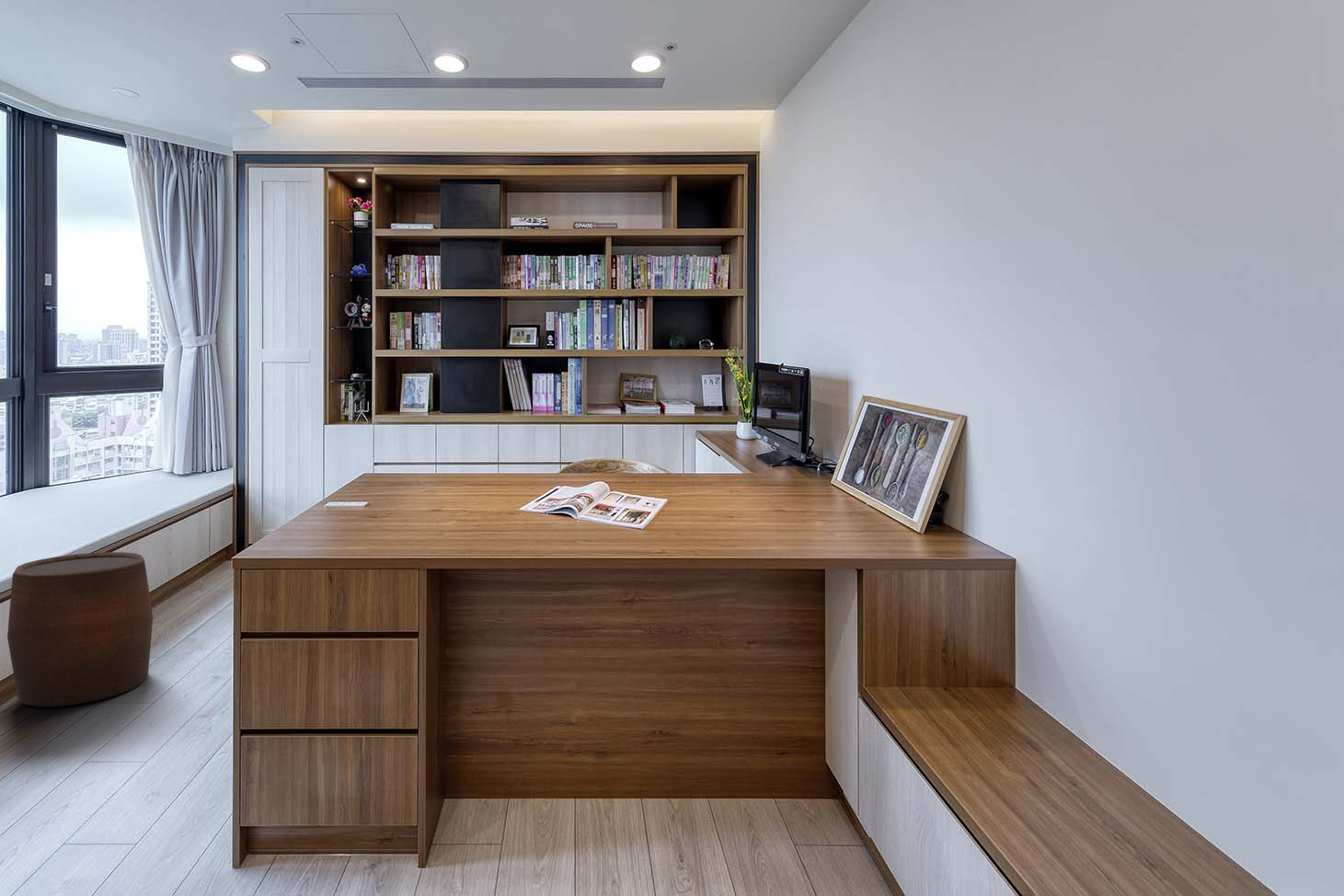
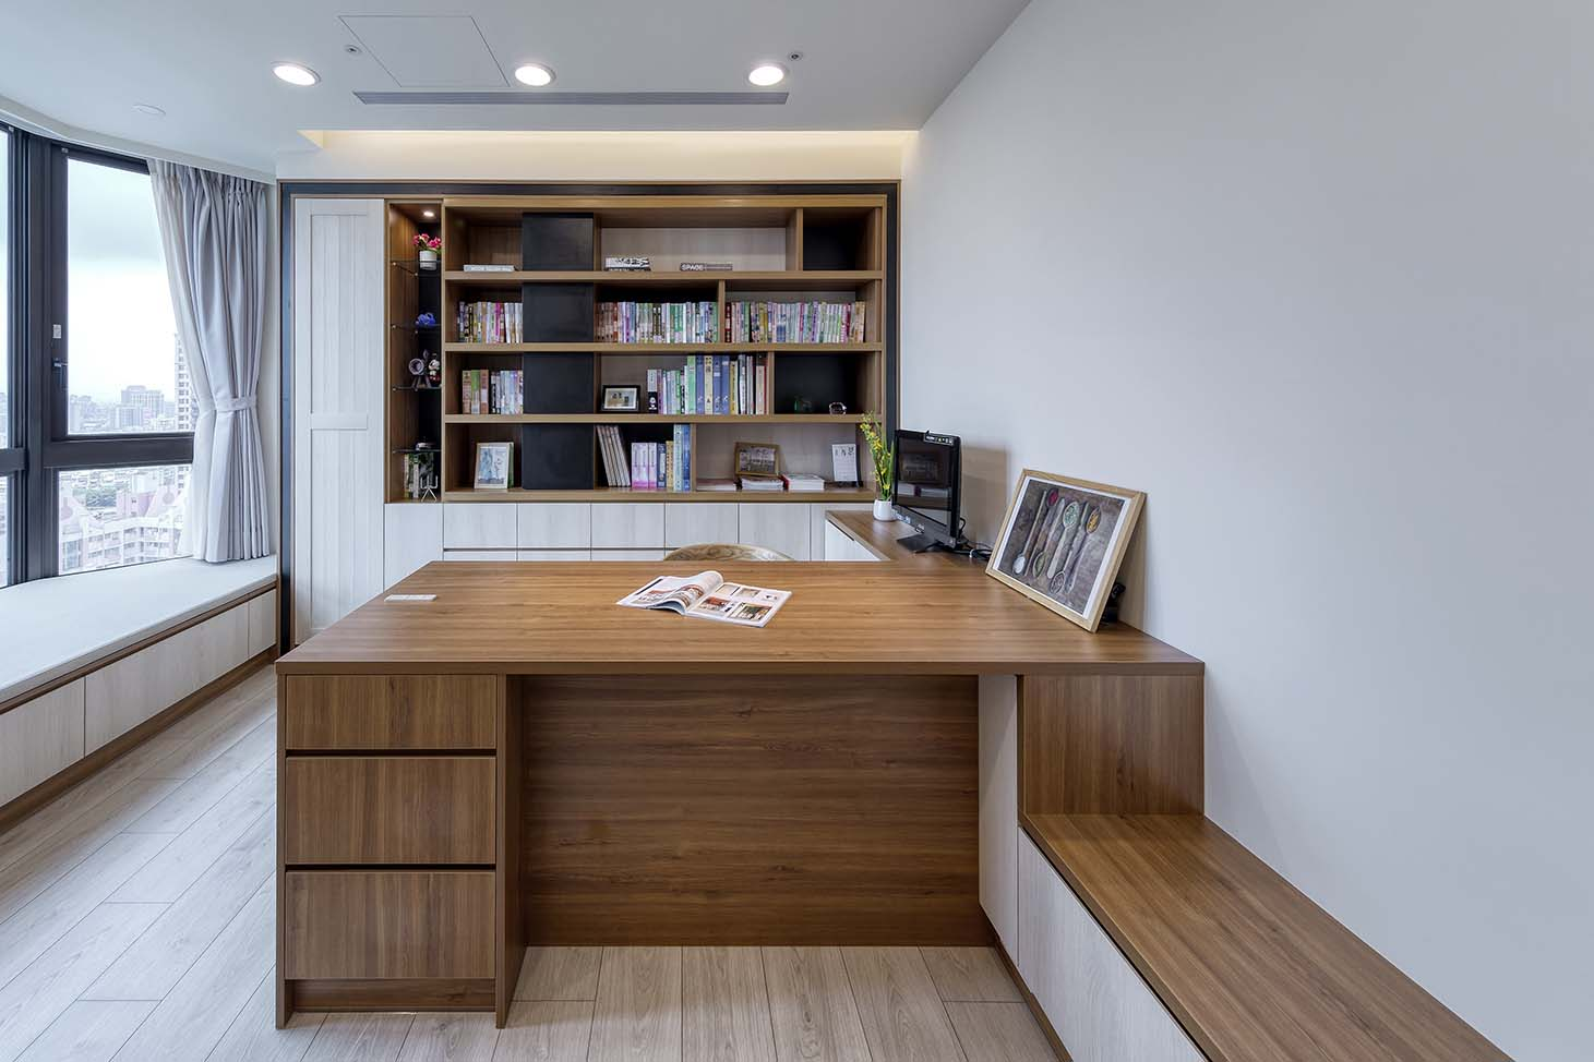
- stool (84, 625)
